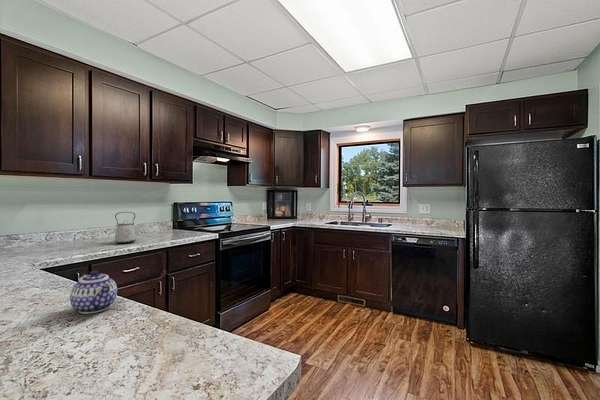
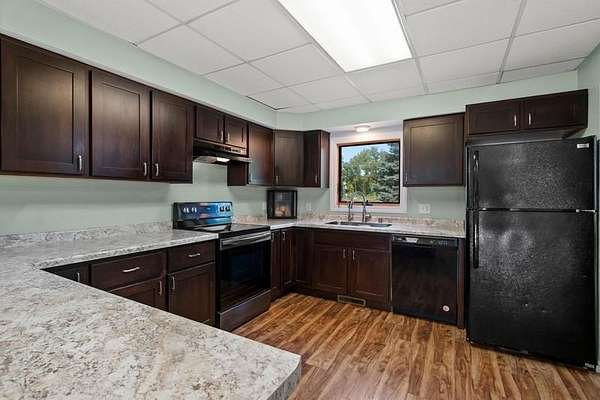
- teapot (94, 289)
- kettle (129, 227)
